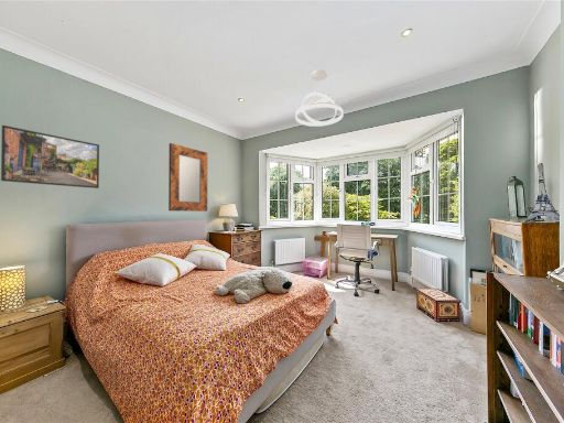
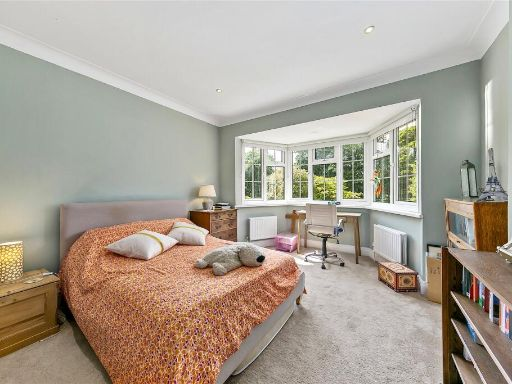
- pendant light (318, 97)
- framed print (55, 160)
- home mirror (189, 180)
